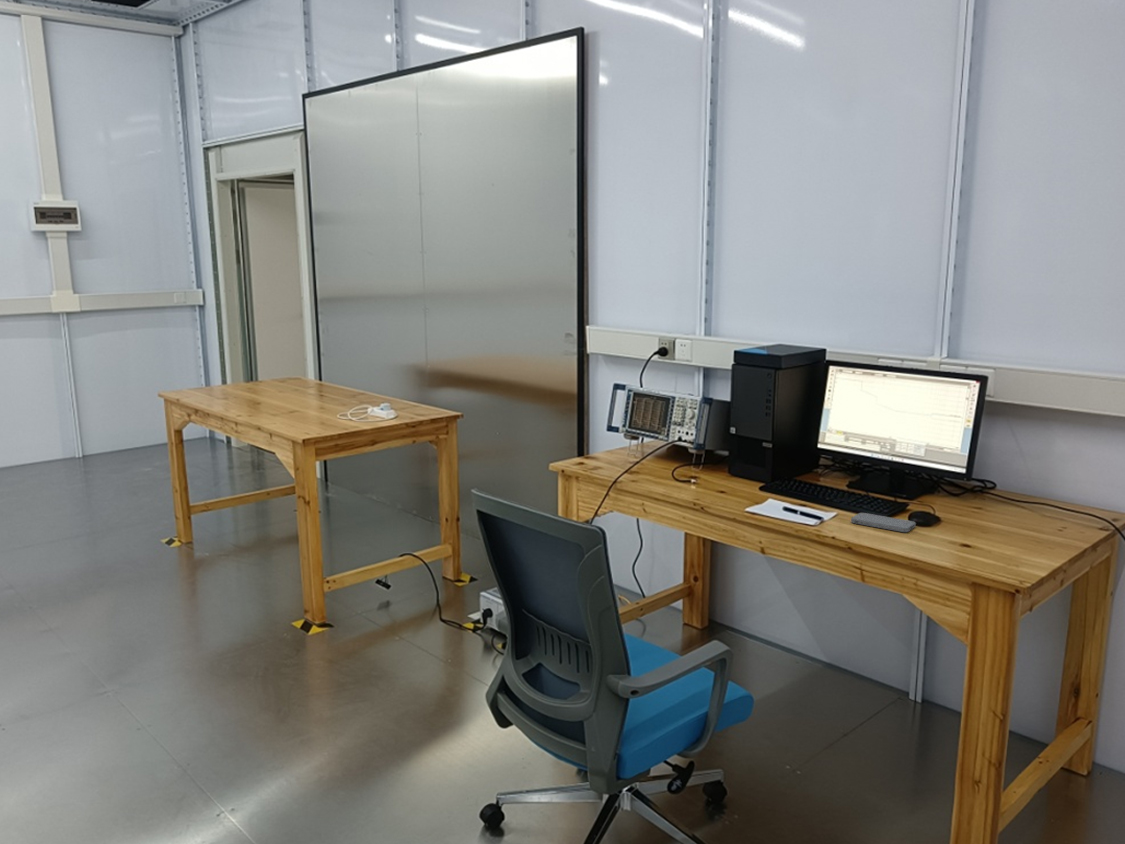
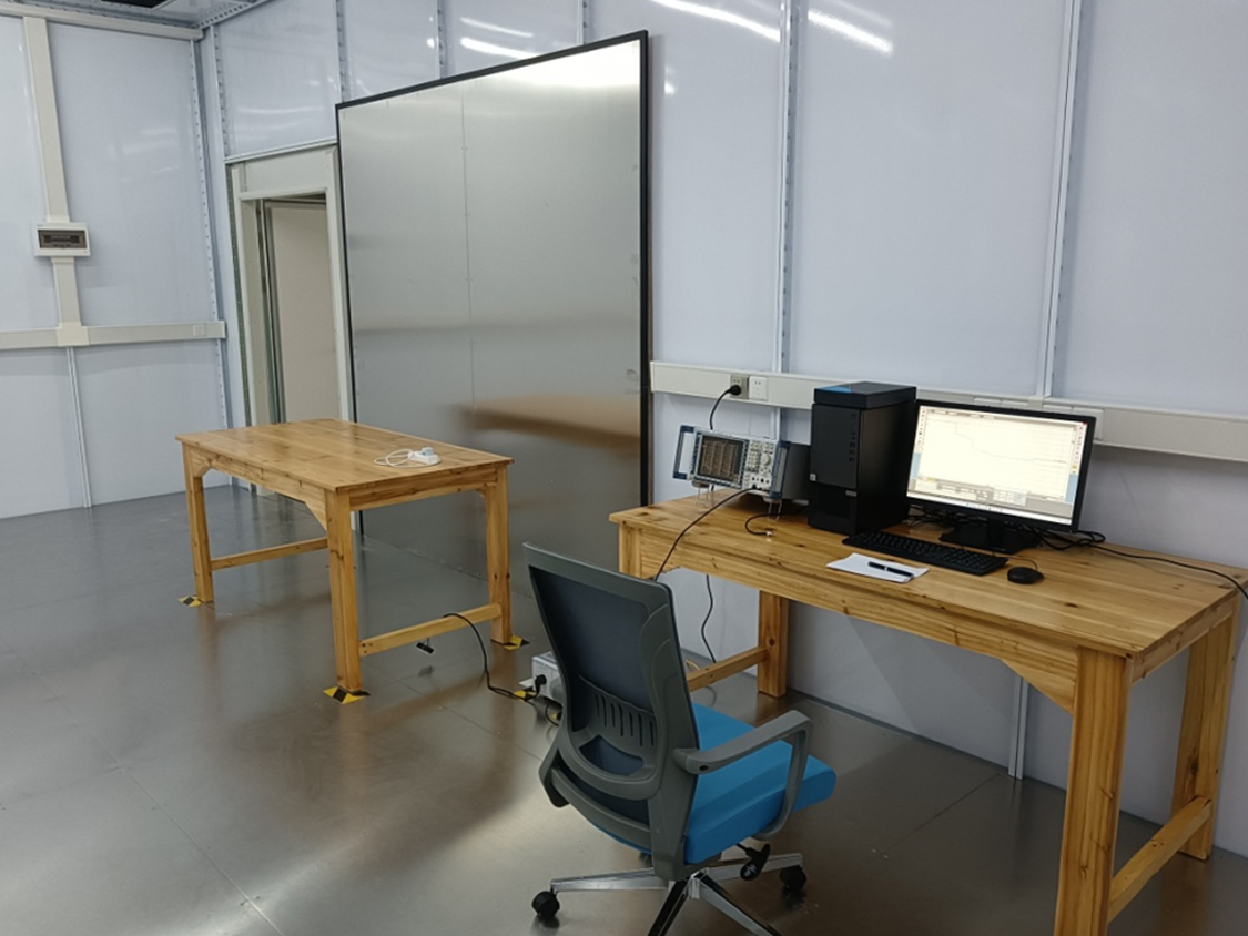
- smartphone (882, 522)
